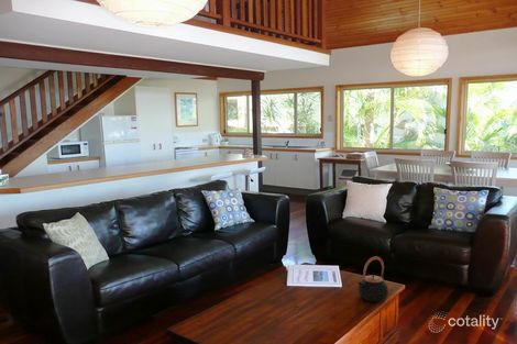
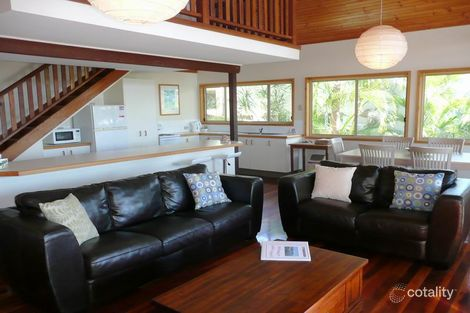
- teapot (371, 277)
